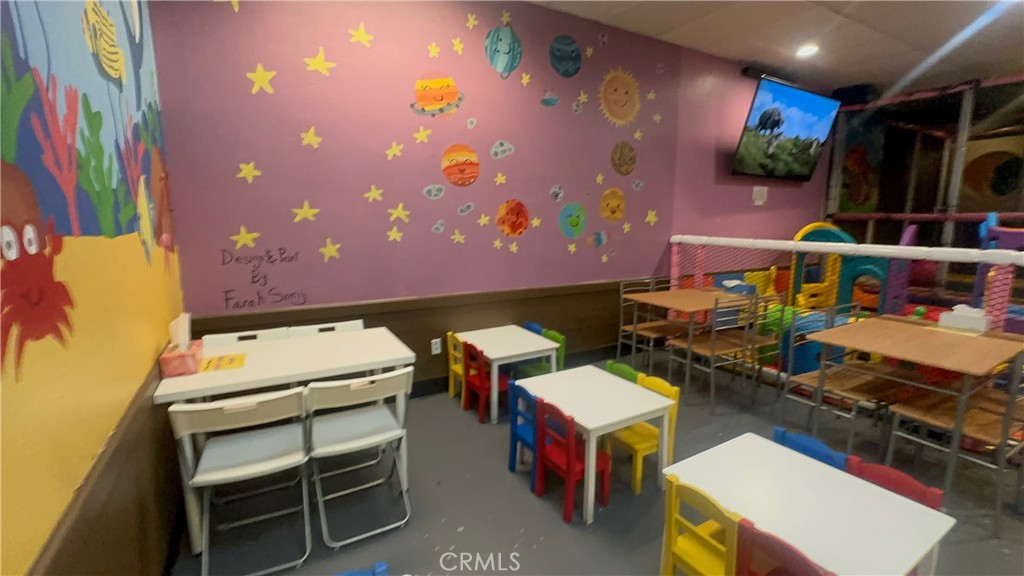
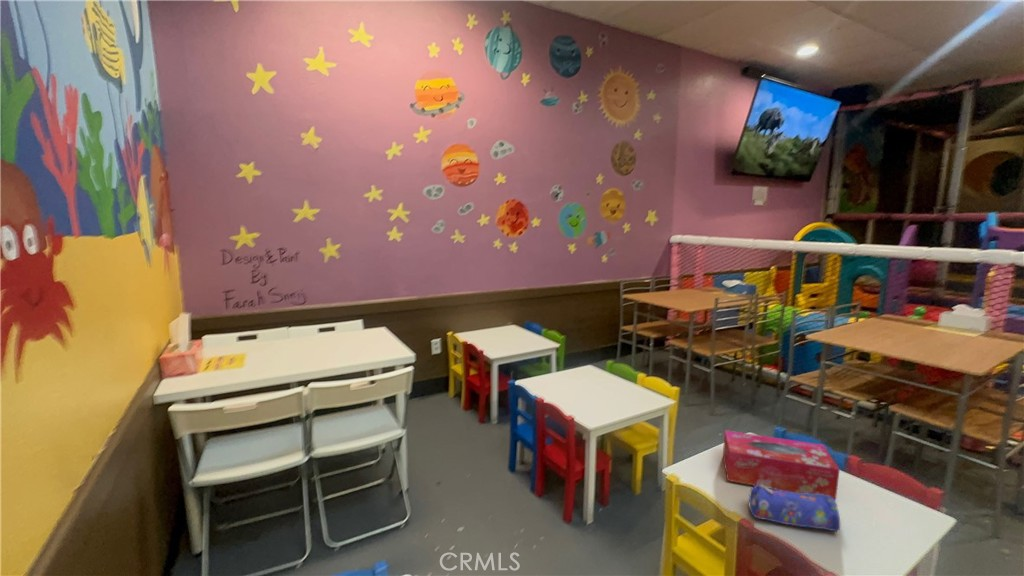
+ tissue box (775, 462)
+ pencil case (792, 506)
